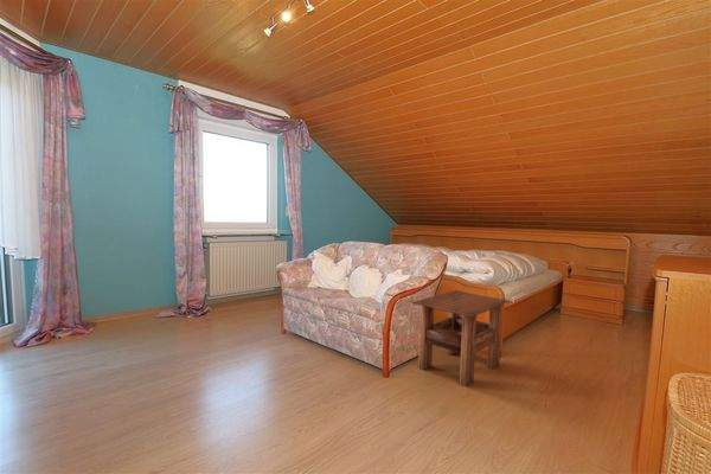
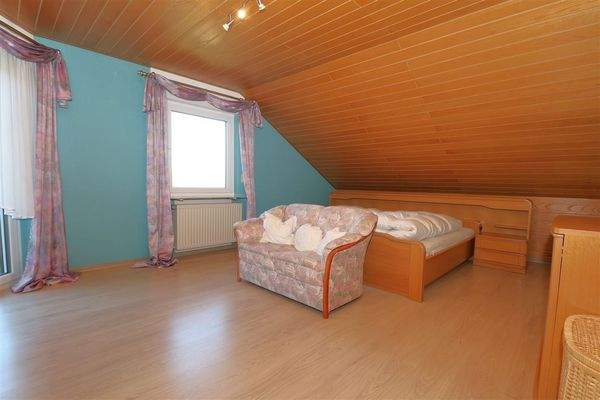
- side table (460, 334)
